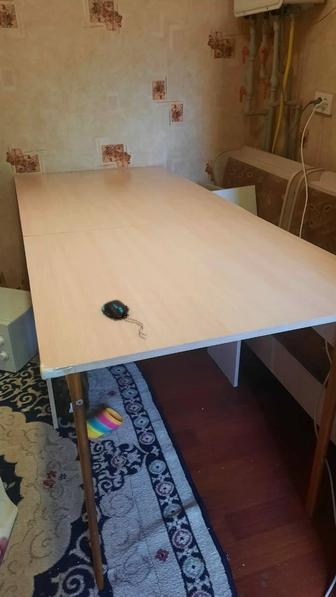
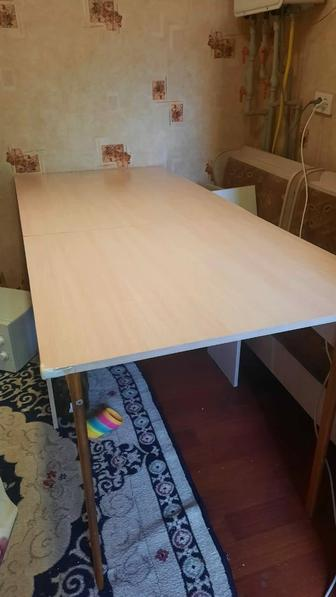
- mouse (123, 315)
